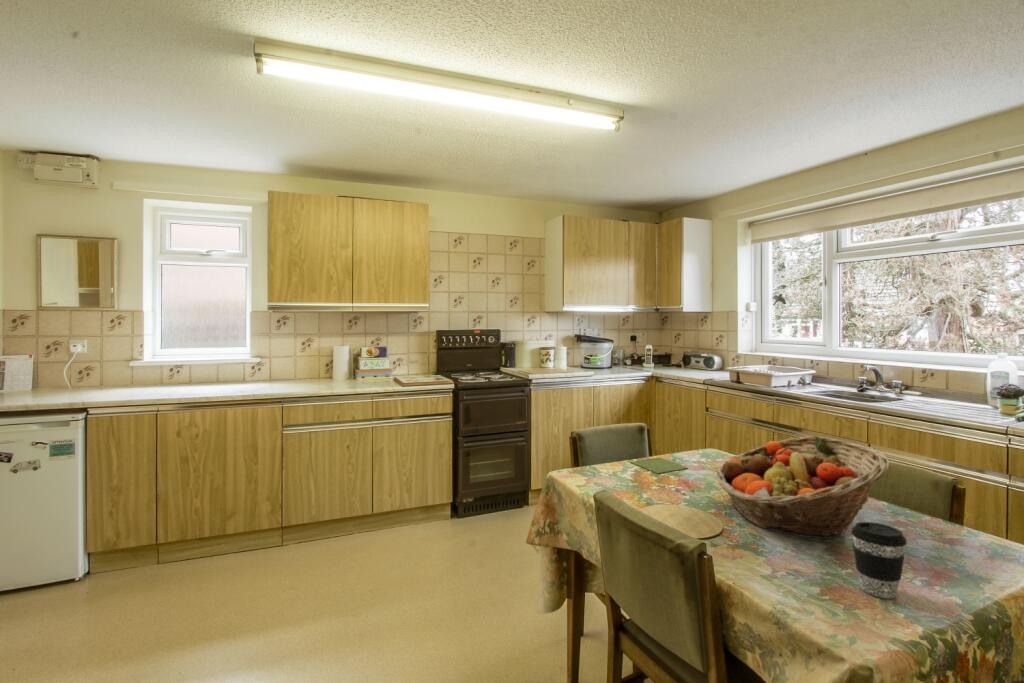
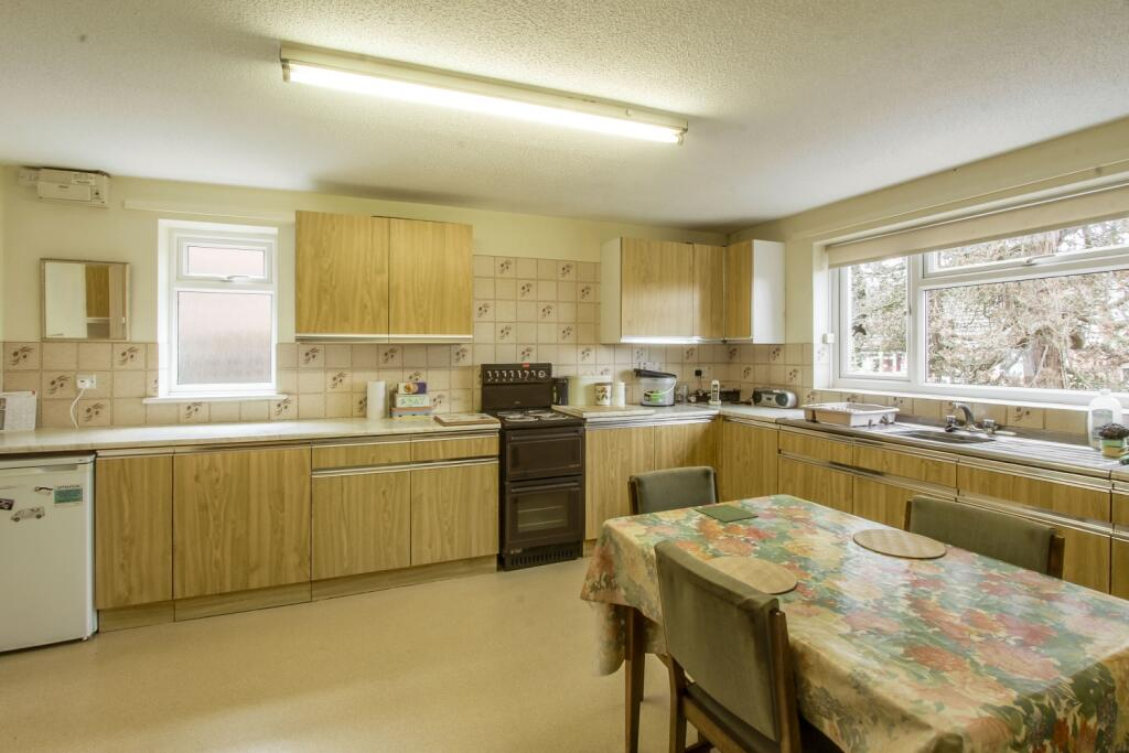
- fruit basket (794, 479)
- coffee cup (878, 559)
